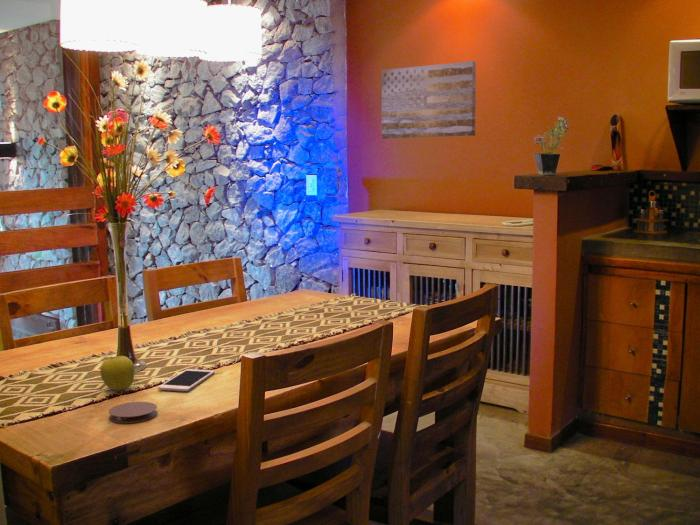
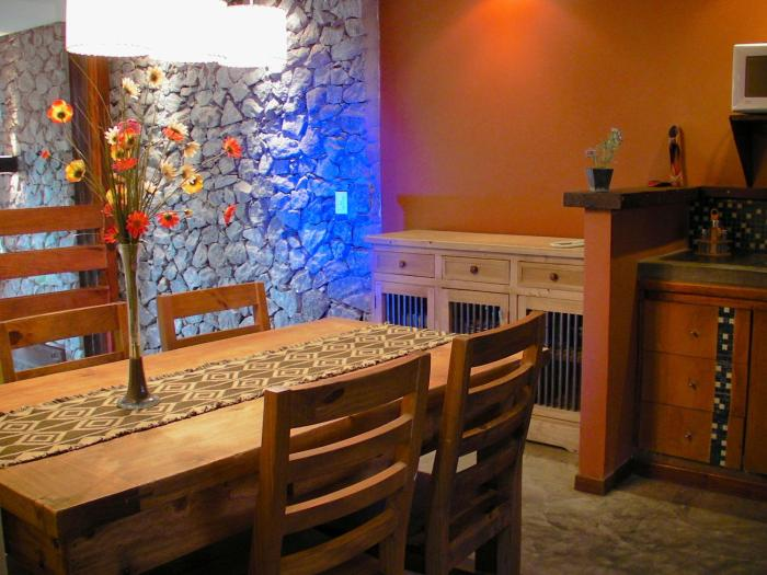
- coaster (133, 412)
- wall art (426, 101)
- fruit (117, 372)
- cell phone (187, 379)
